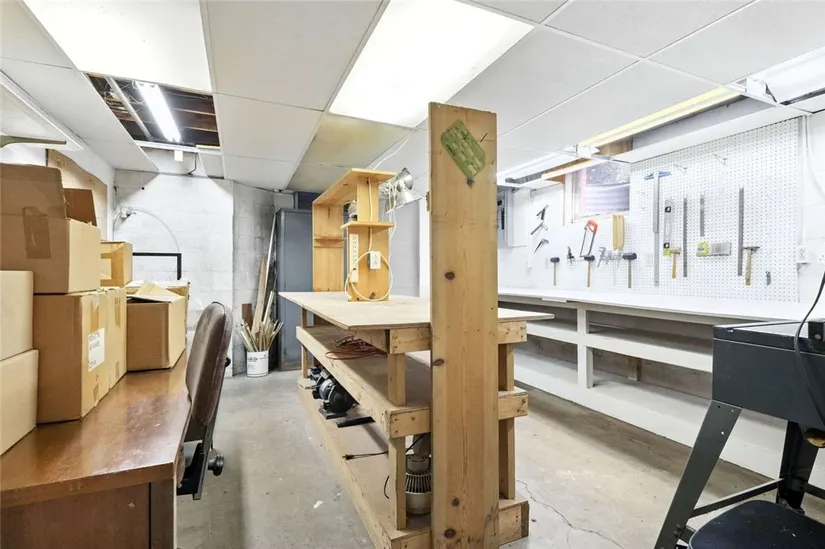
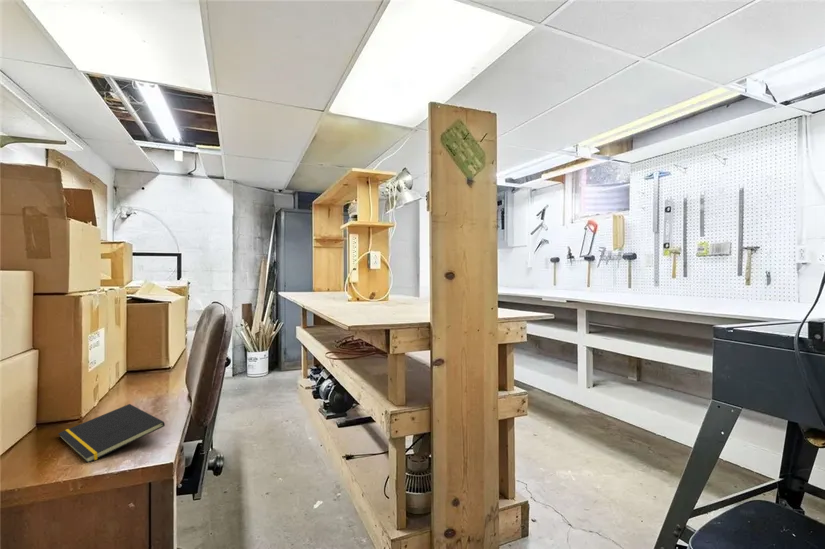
+ notepad (111, 429)
